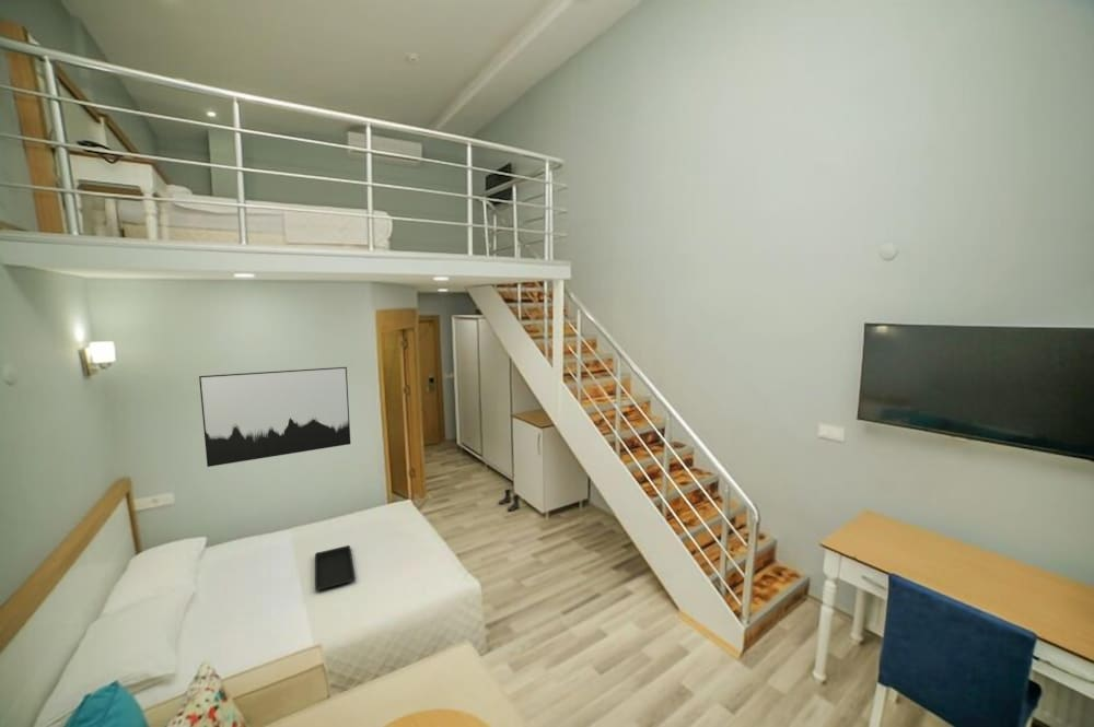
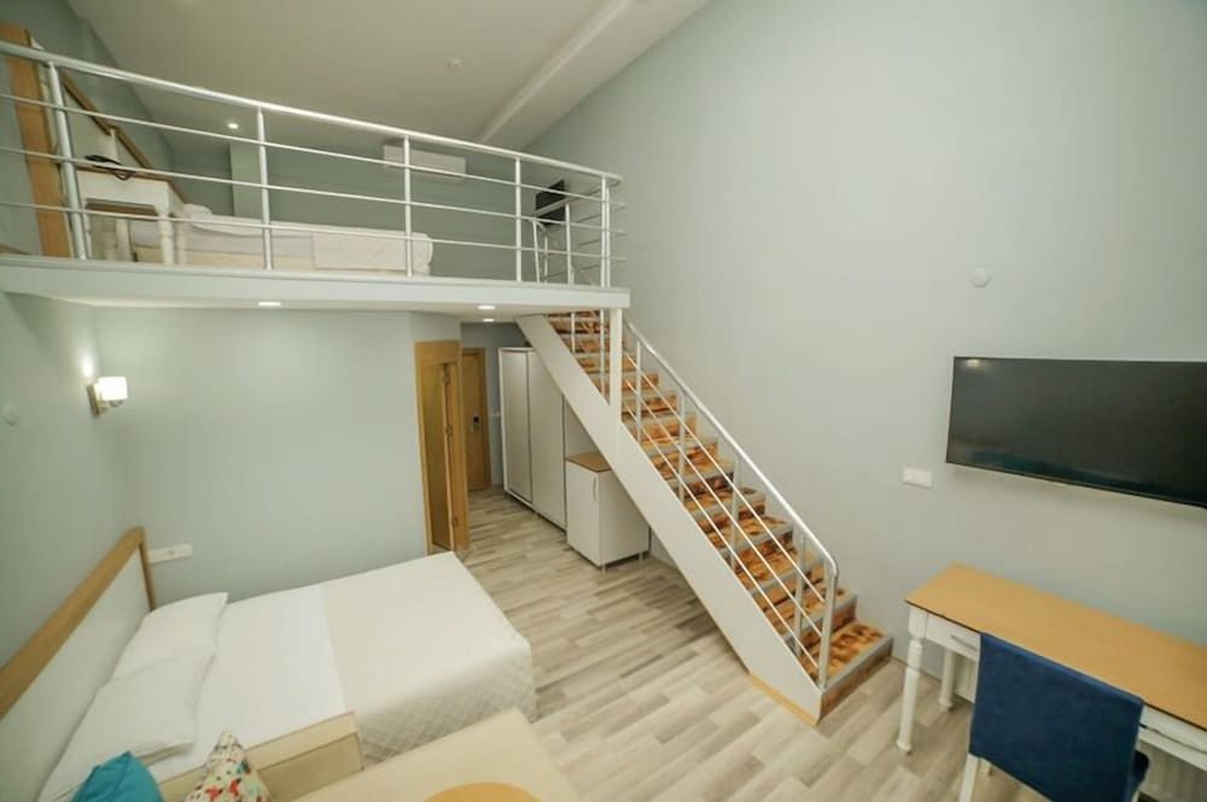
- boots (509, 500)
- wall art (281, 412)
- serving tray (334, 567)
